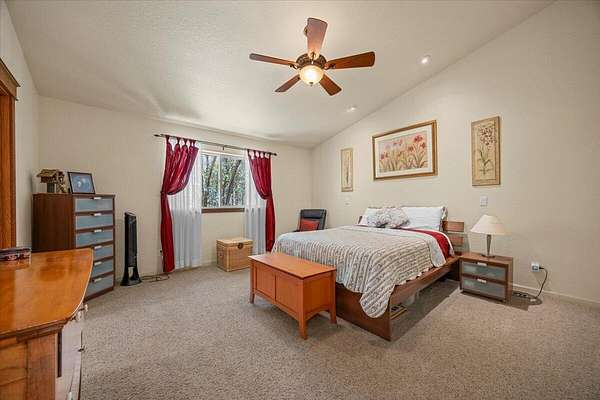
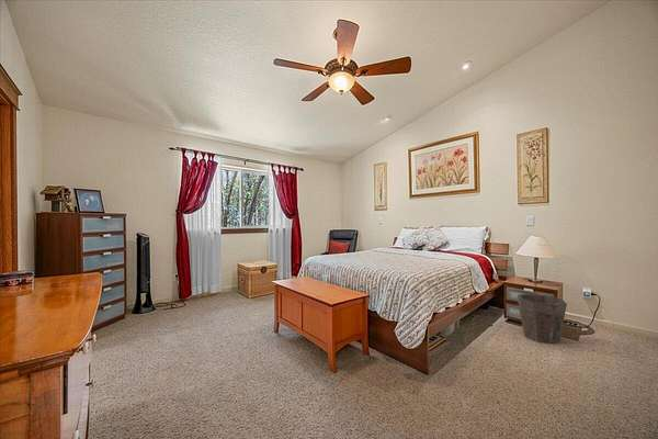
+ waste bin (540, 317)
